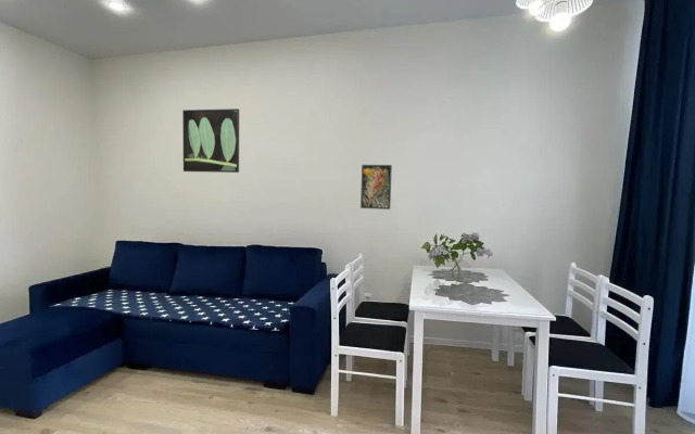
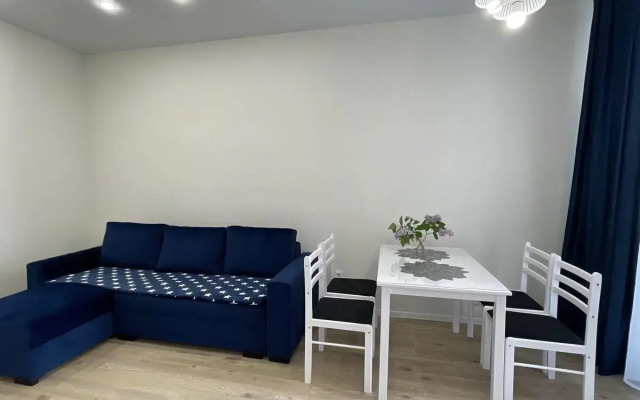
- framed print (376, 187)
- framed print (211, 140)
